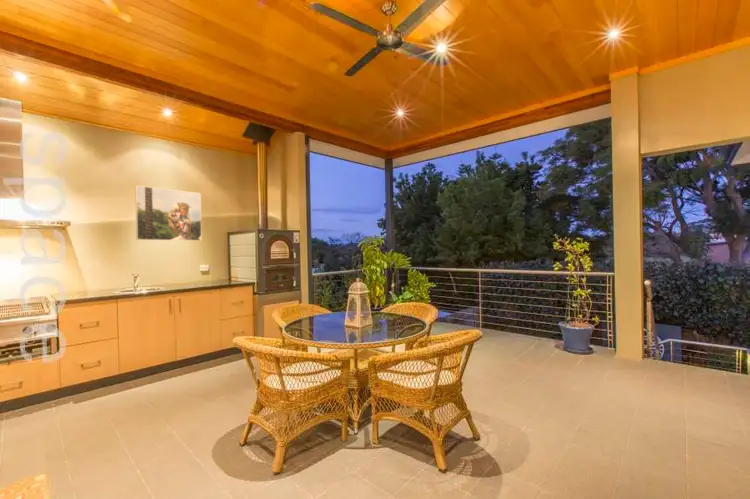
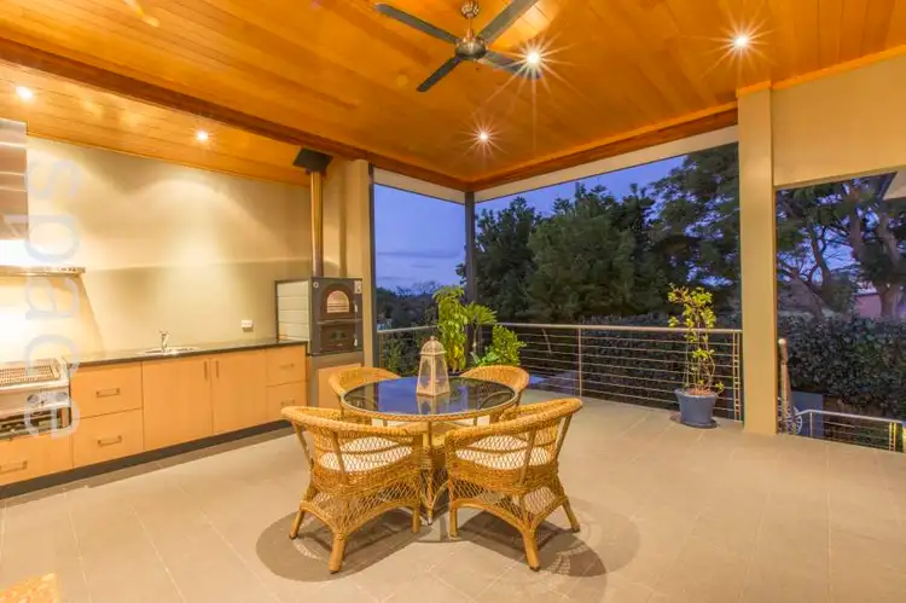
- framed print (170, 214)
